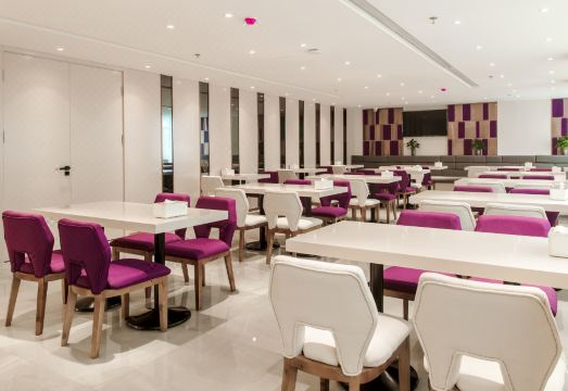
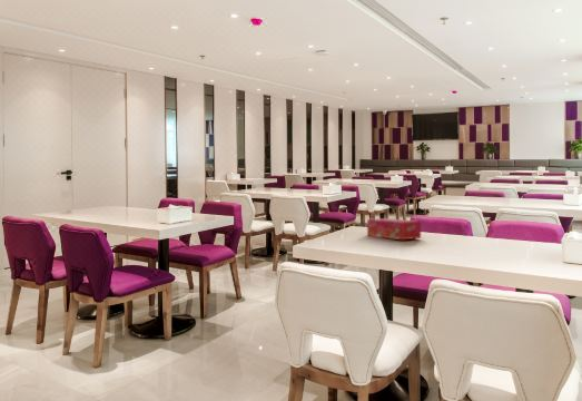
+ tissue box (393, 228)
